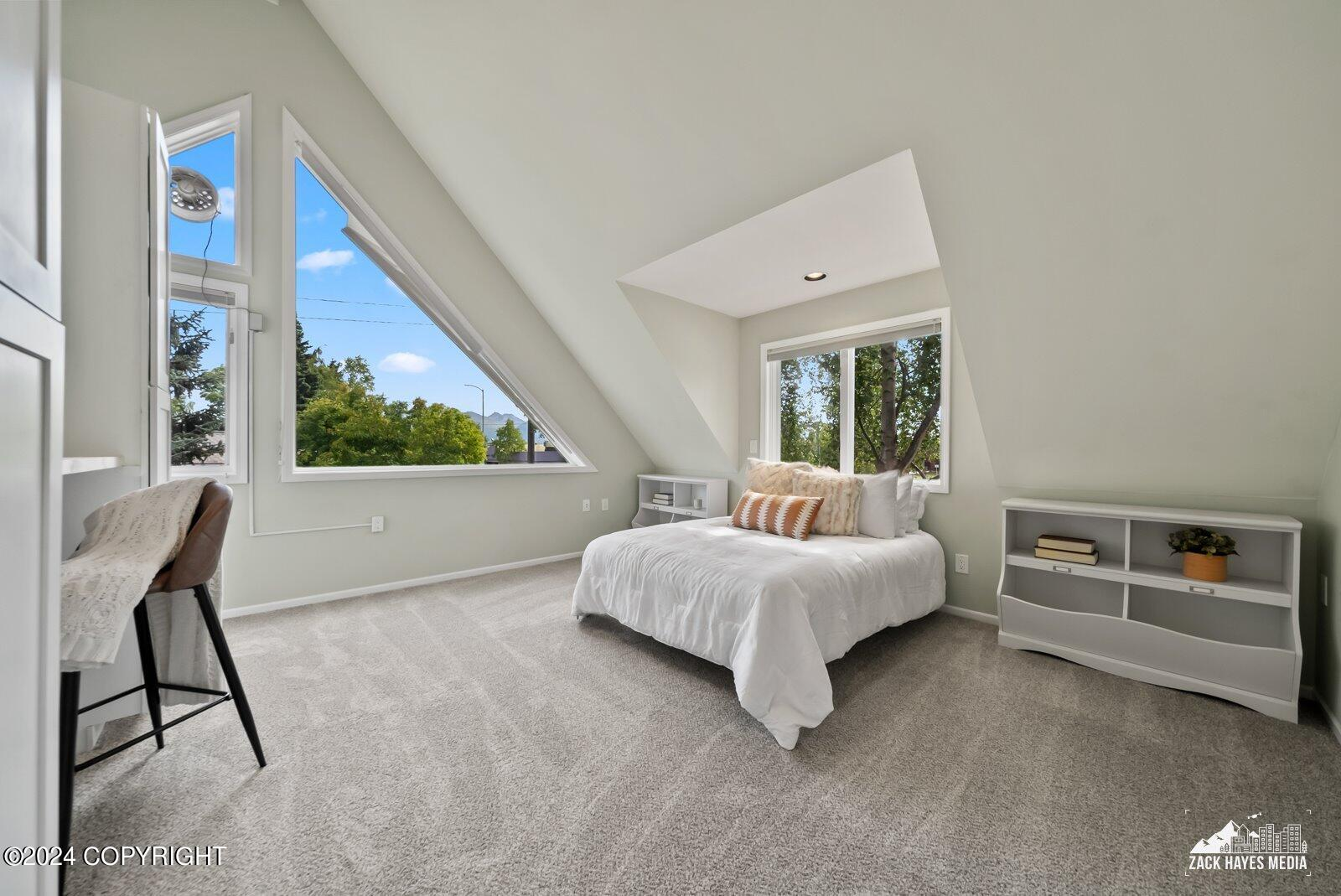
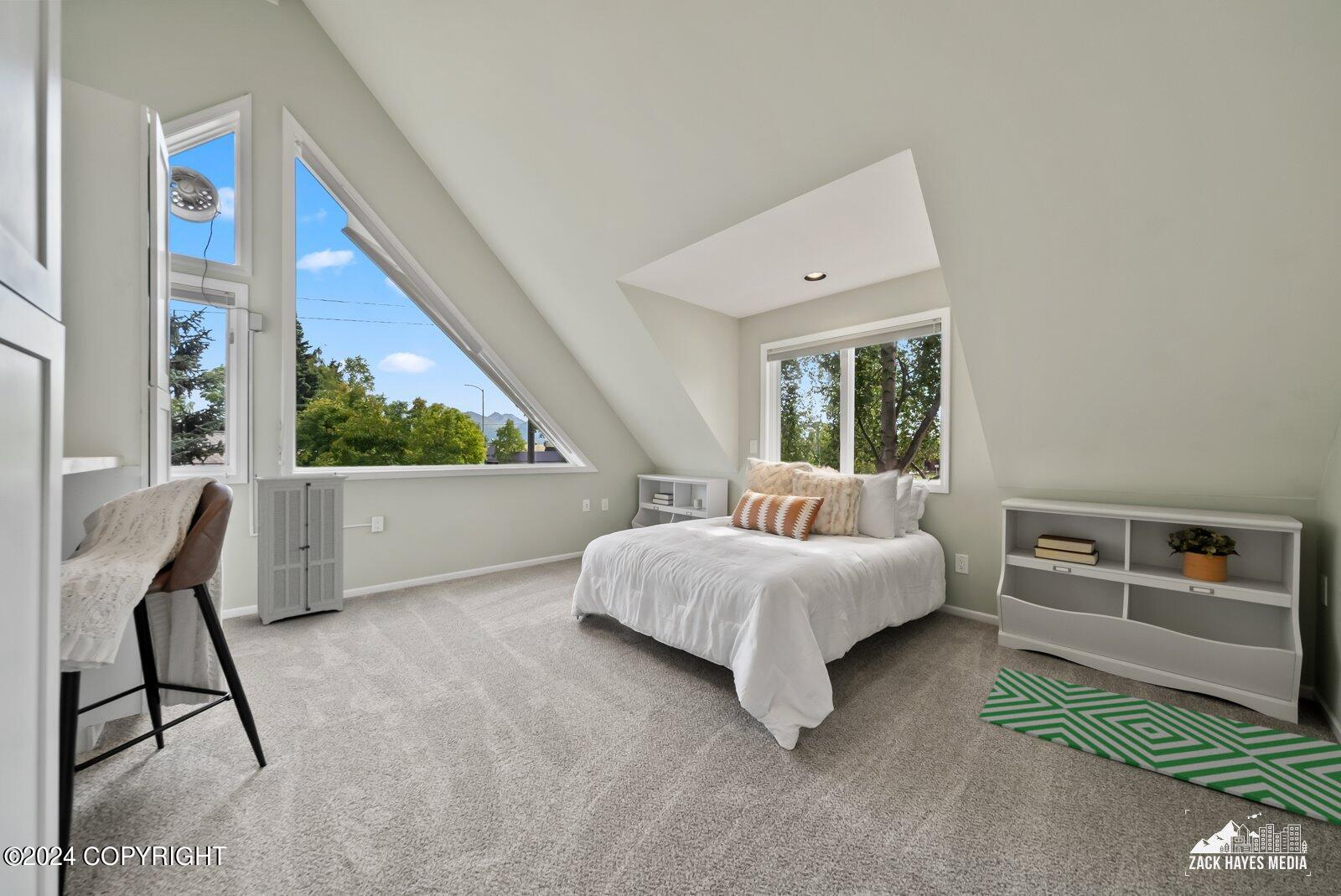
+ rug (1150, 731)
+ storage cabinet (301, 543)
